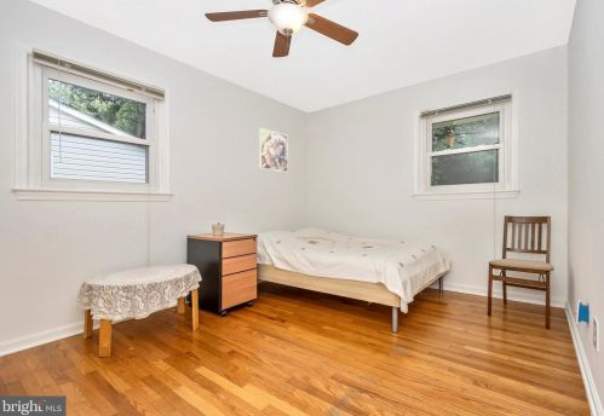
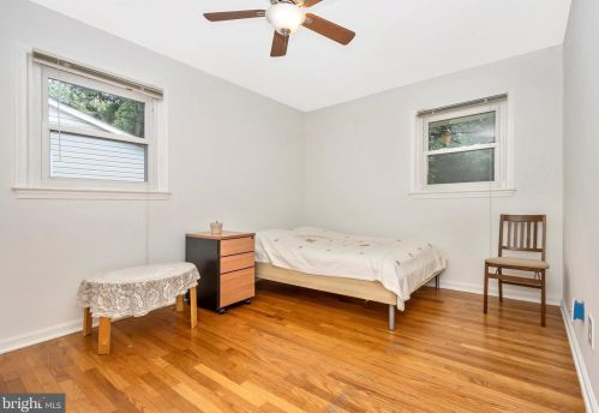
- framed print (274, 151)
